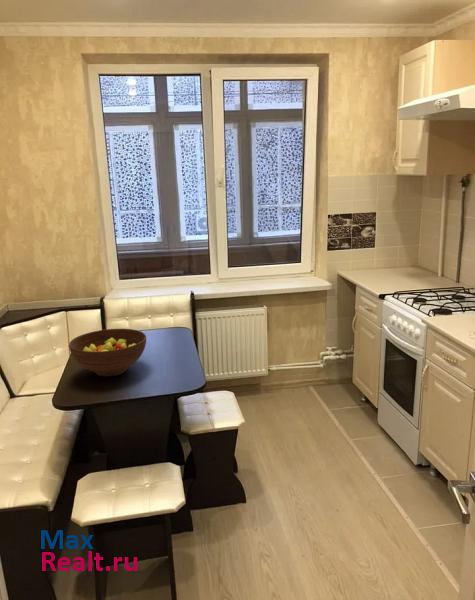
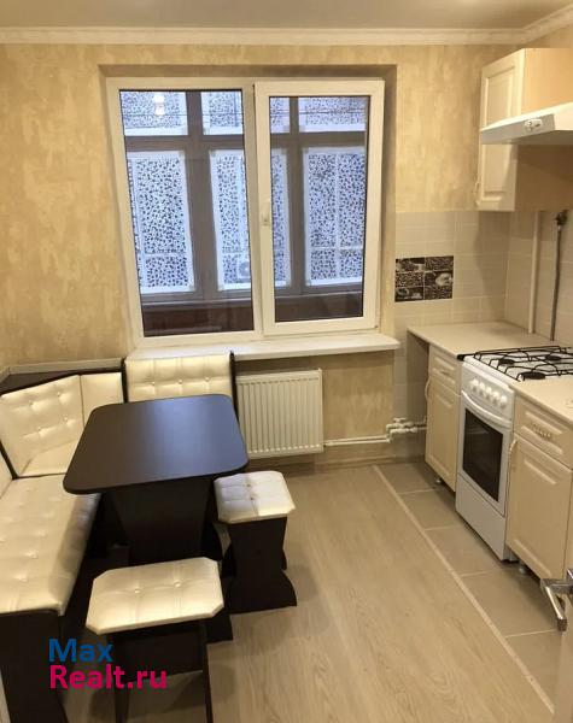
- fruit bowl (109, 355)
